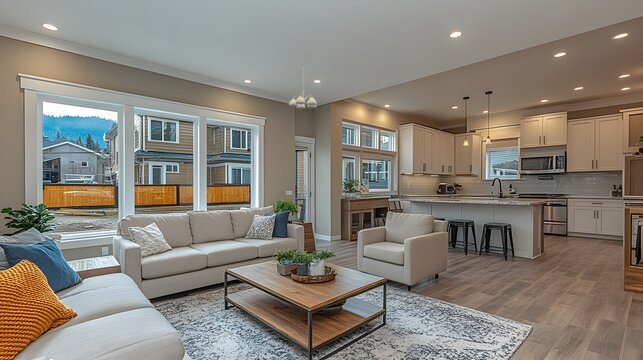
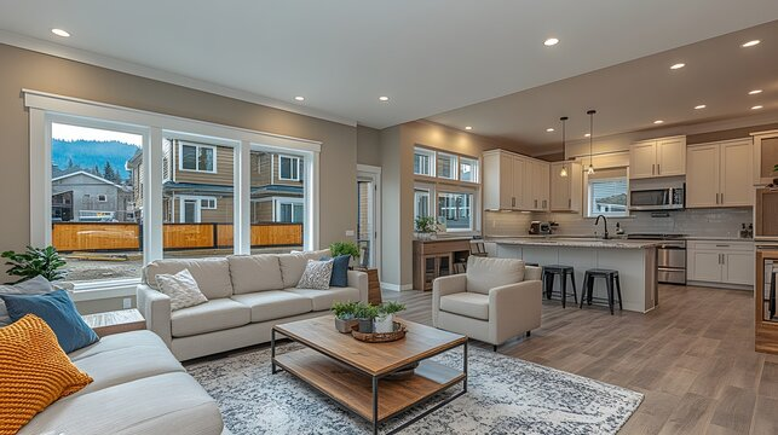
- chandelier (303, 84)
